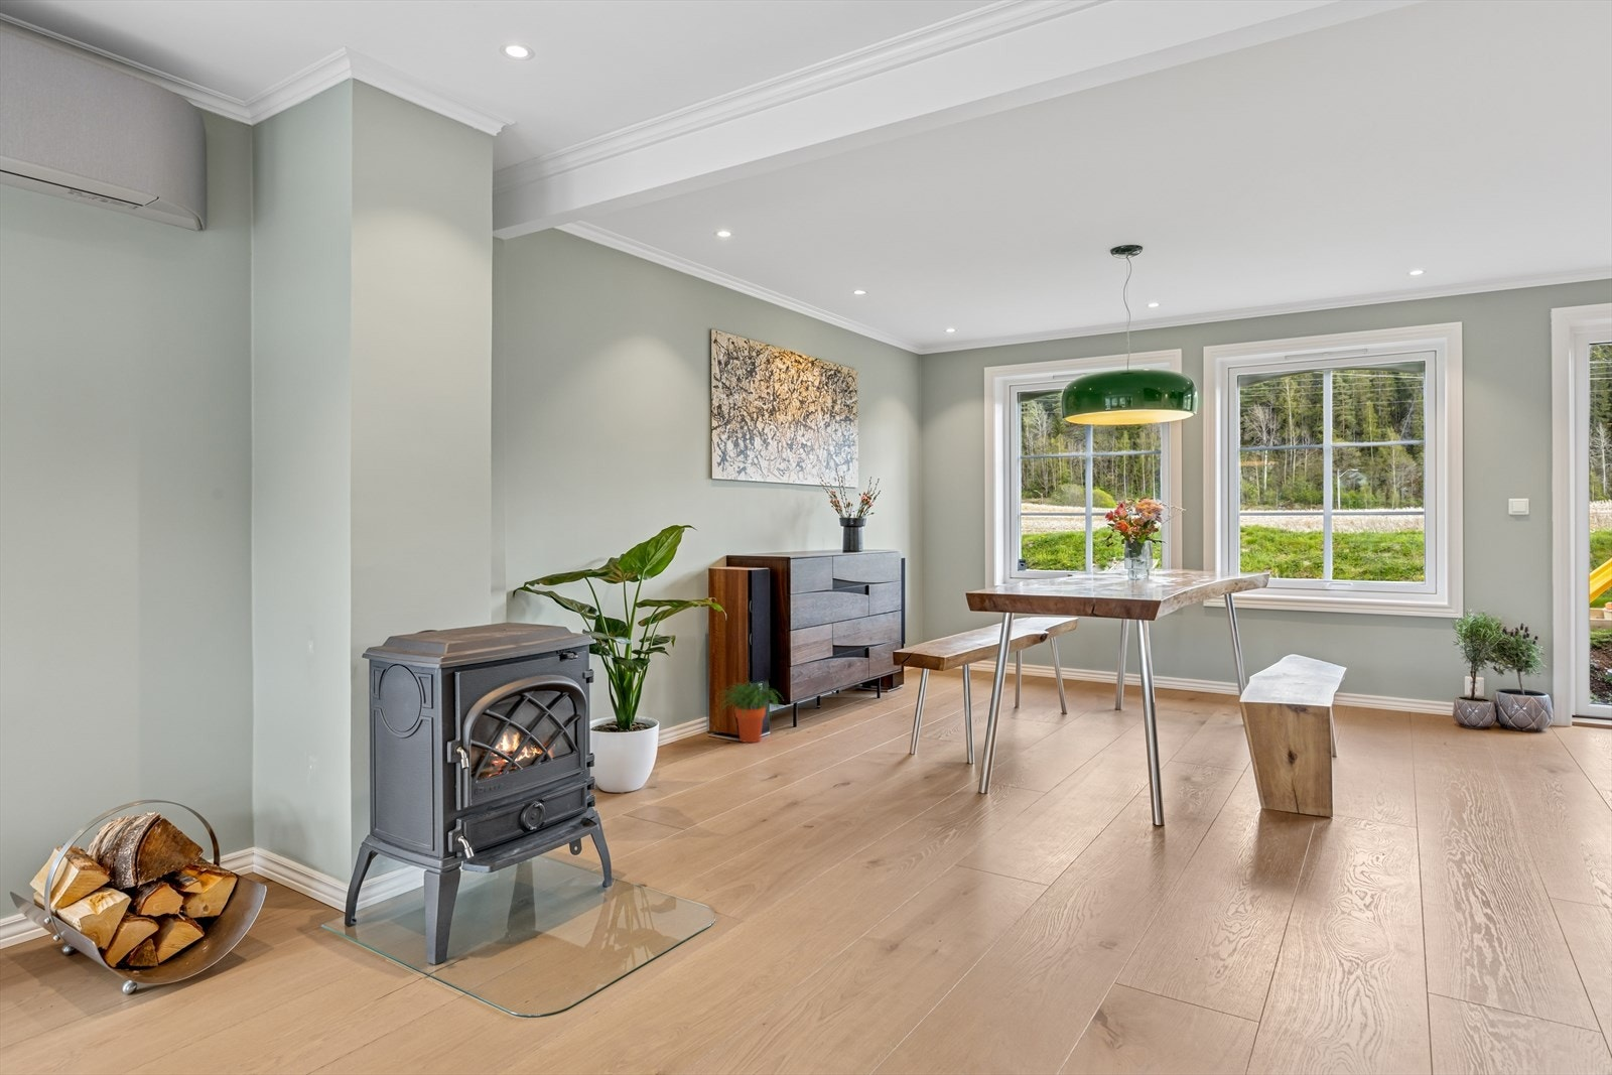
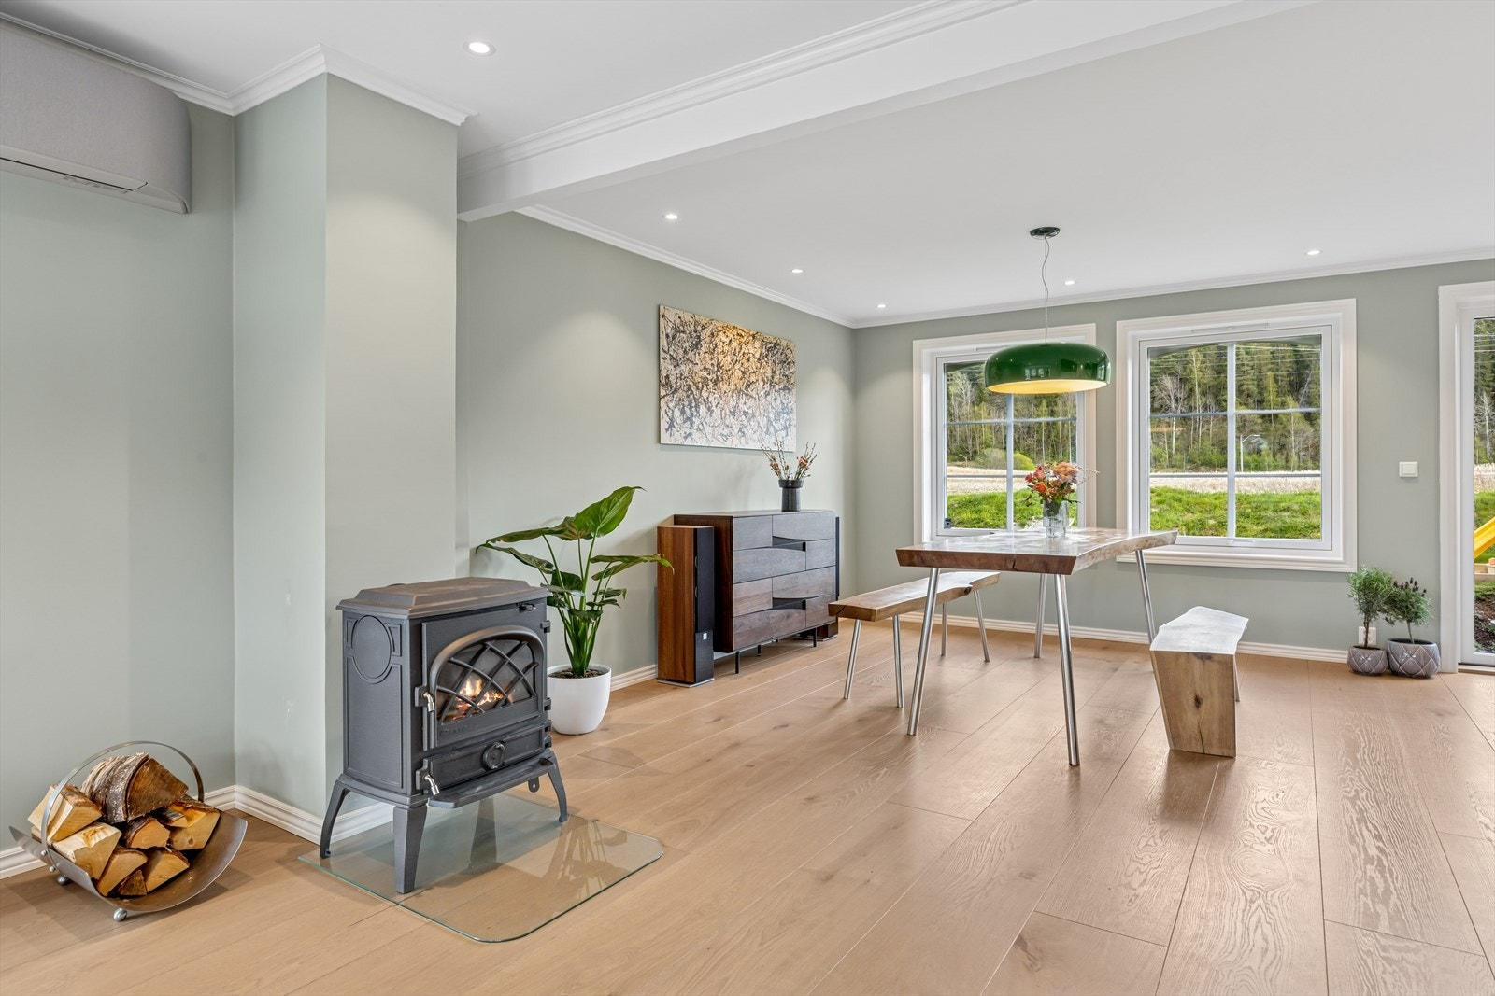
- potted plant (751, 710)
